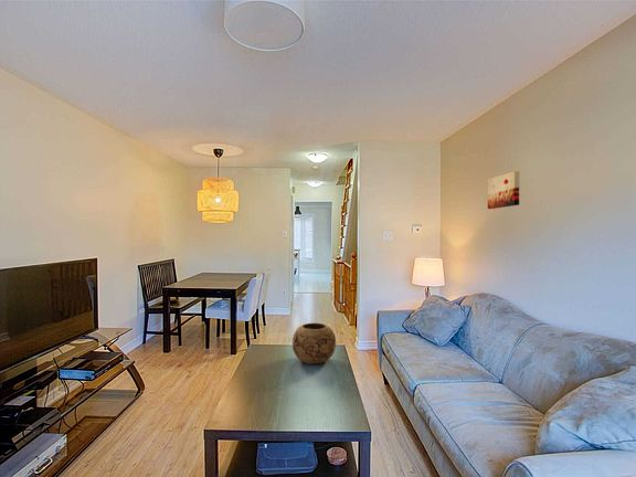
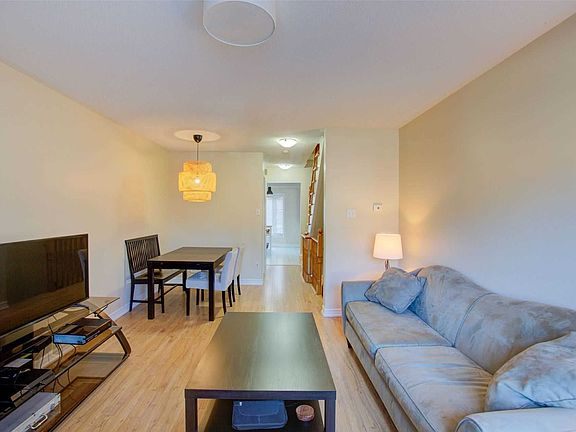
- decorative bowl (314, 342)
- wall art (502, 191)
